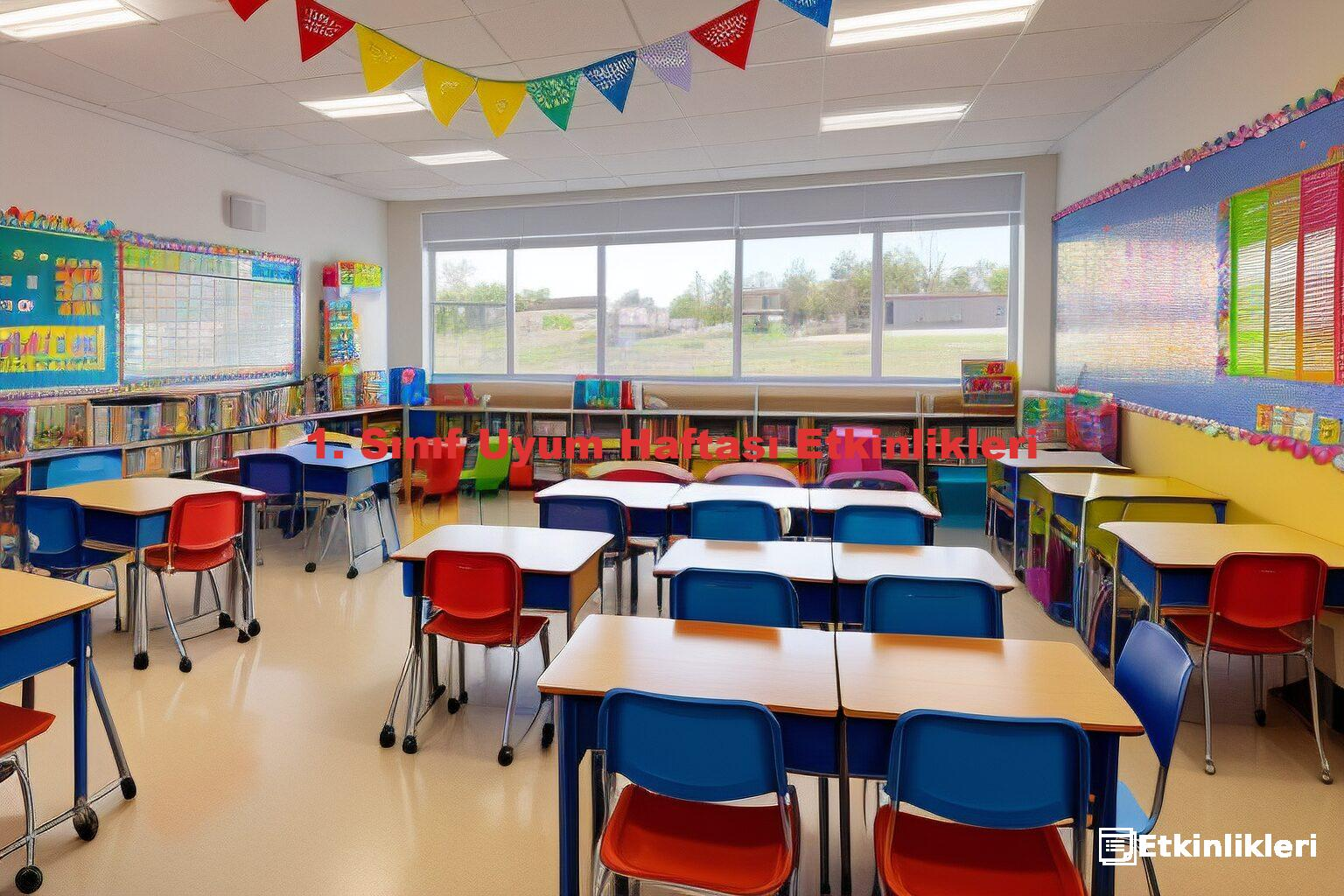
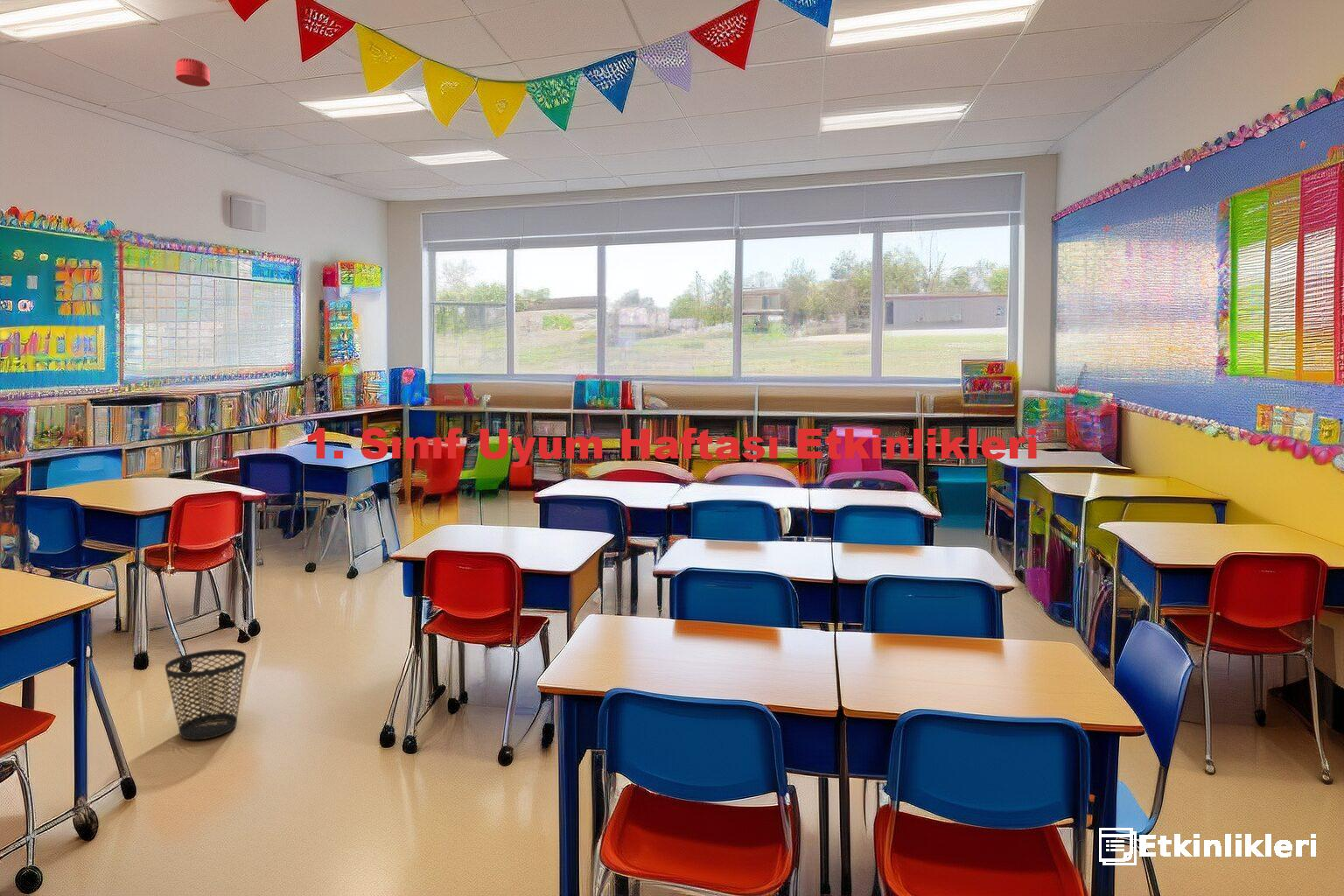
+ smoke detector (192, 72)
+ wastebasket (207, 696)
